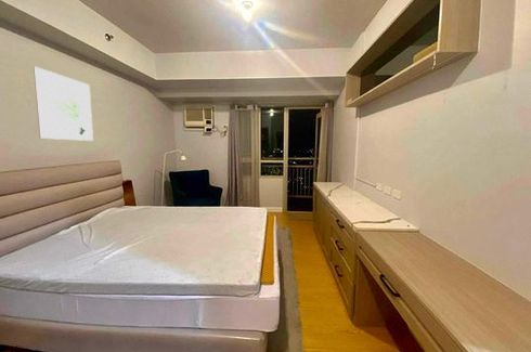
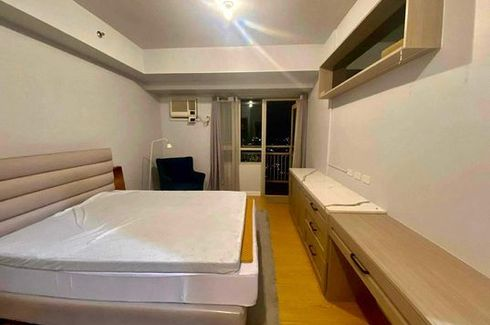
- wall art (67, 108)
